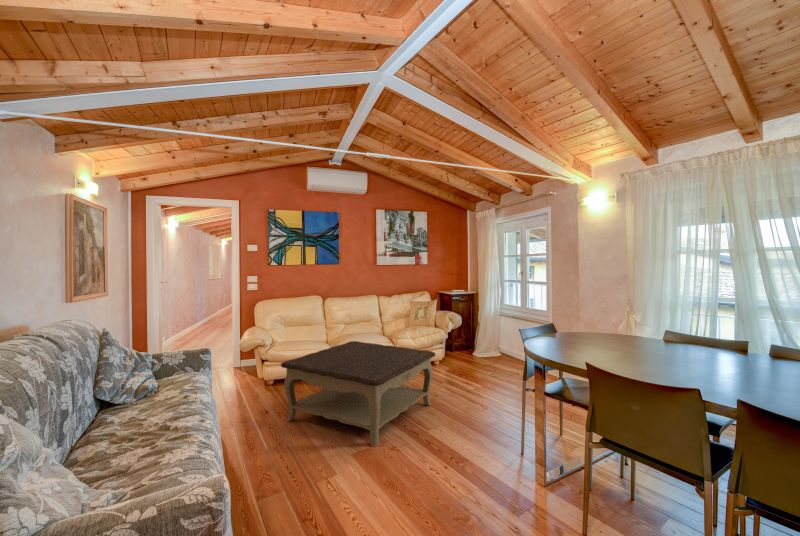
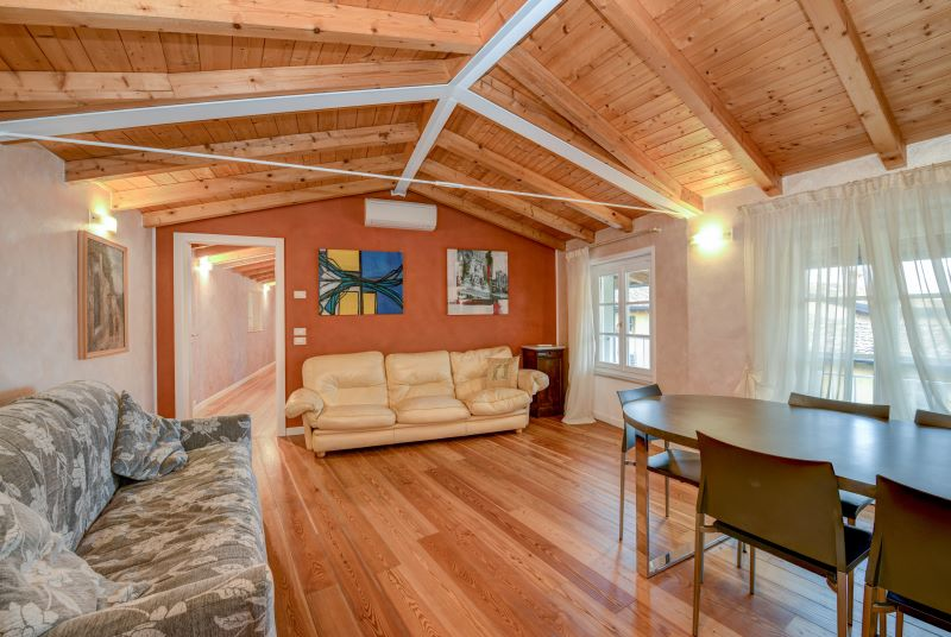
- coffee table (362, 384)
